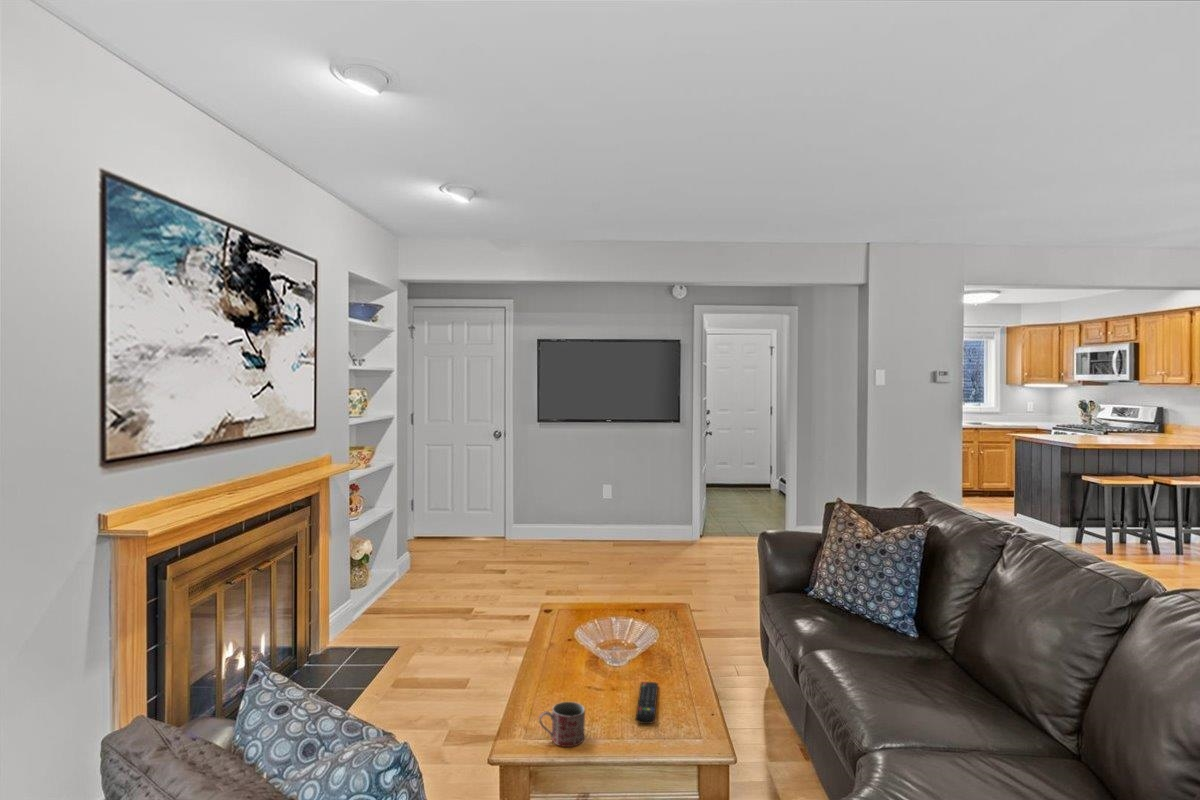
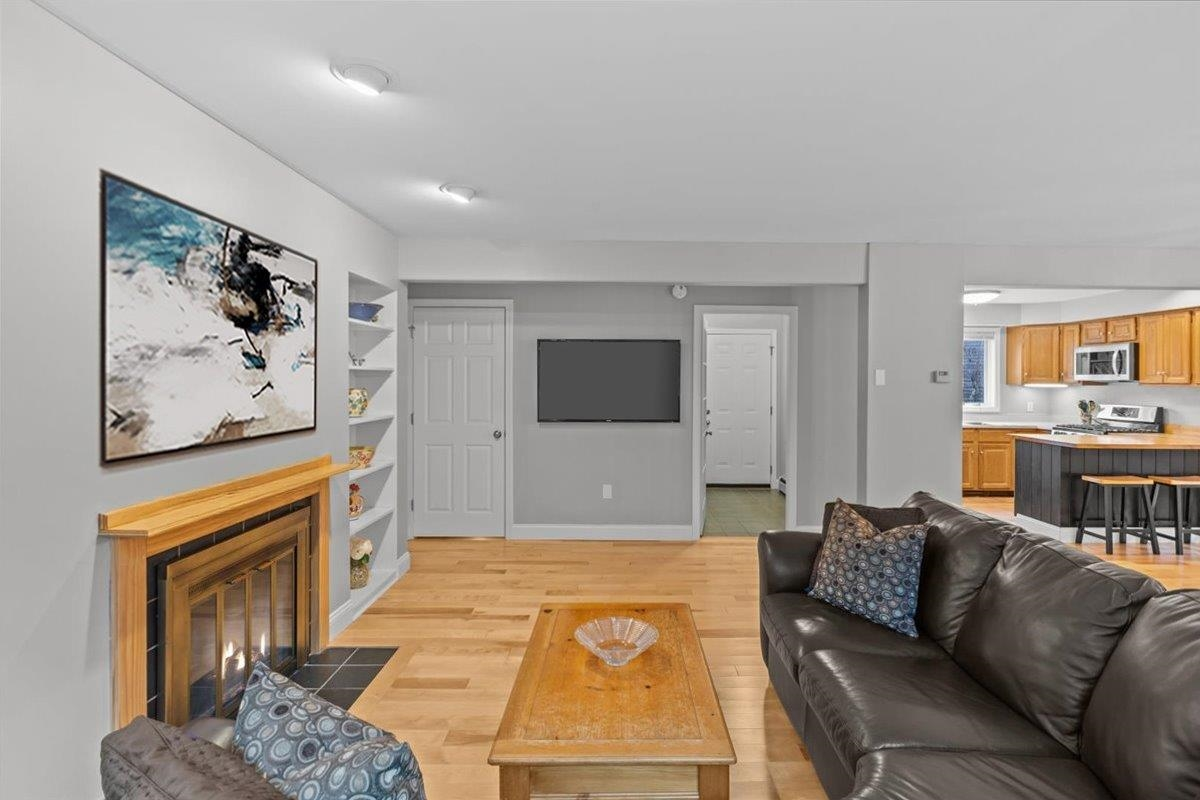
- remote control (647, 701)
- mug (562, 723)
